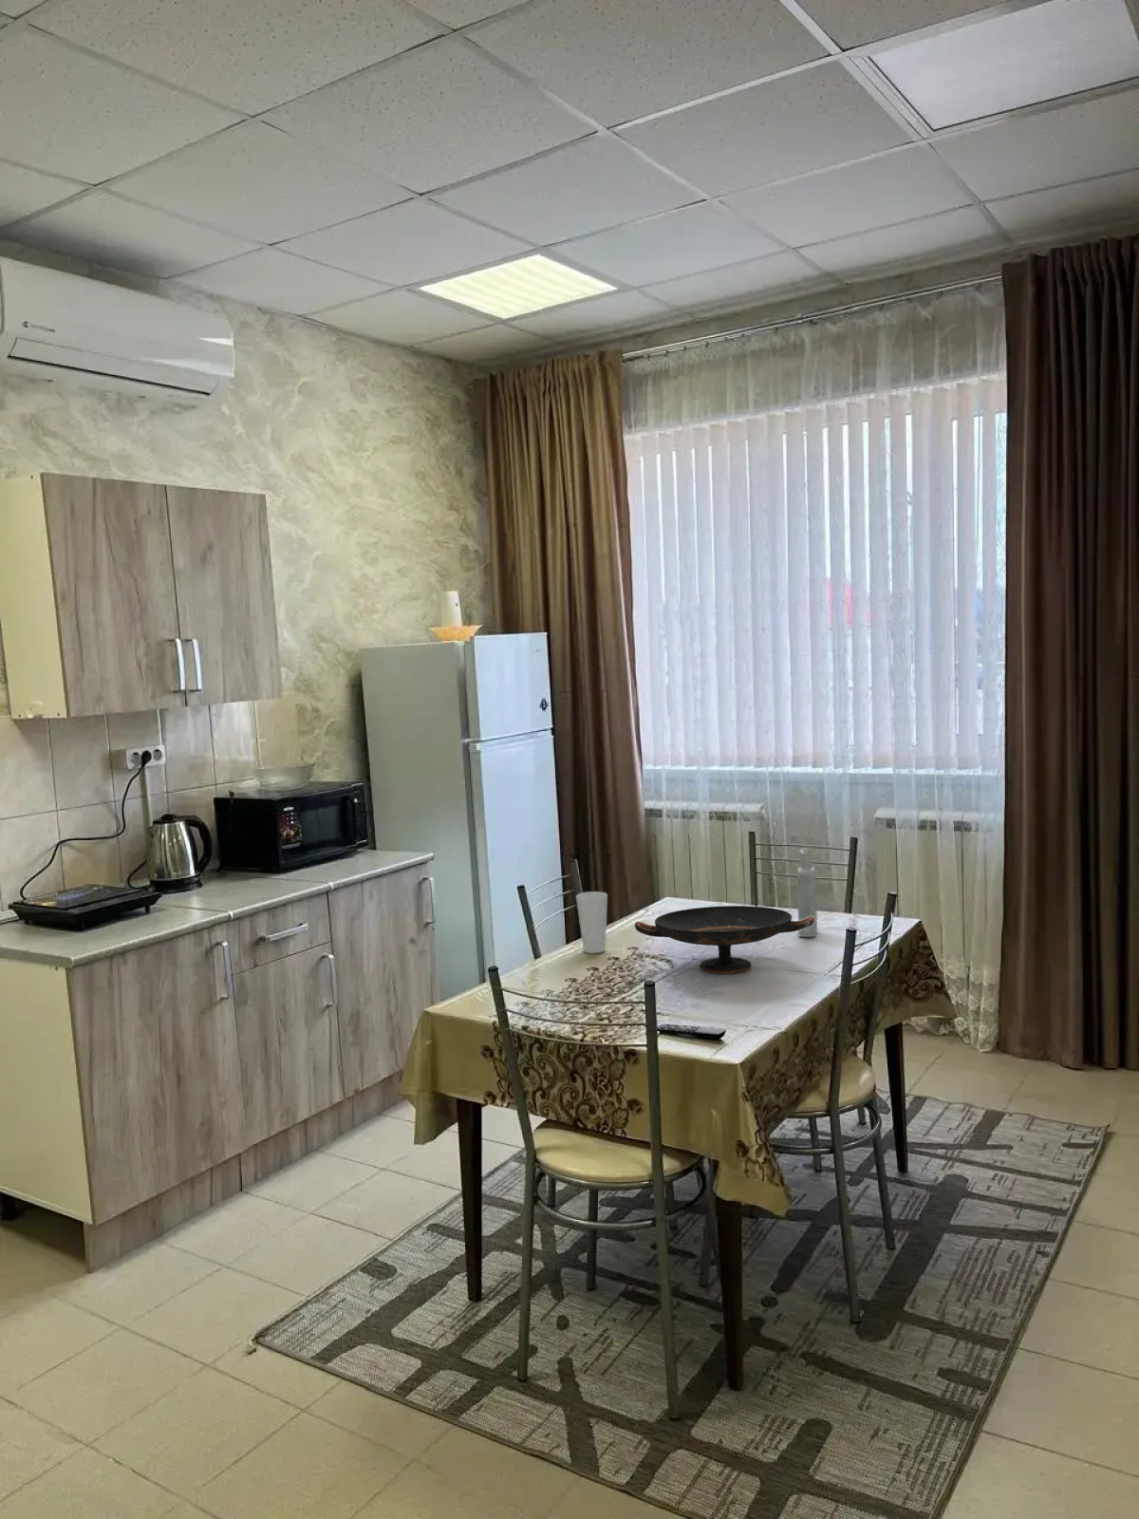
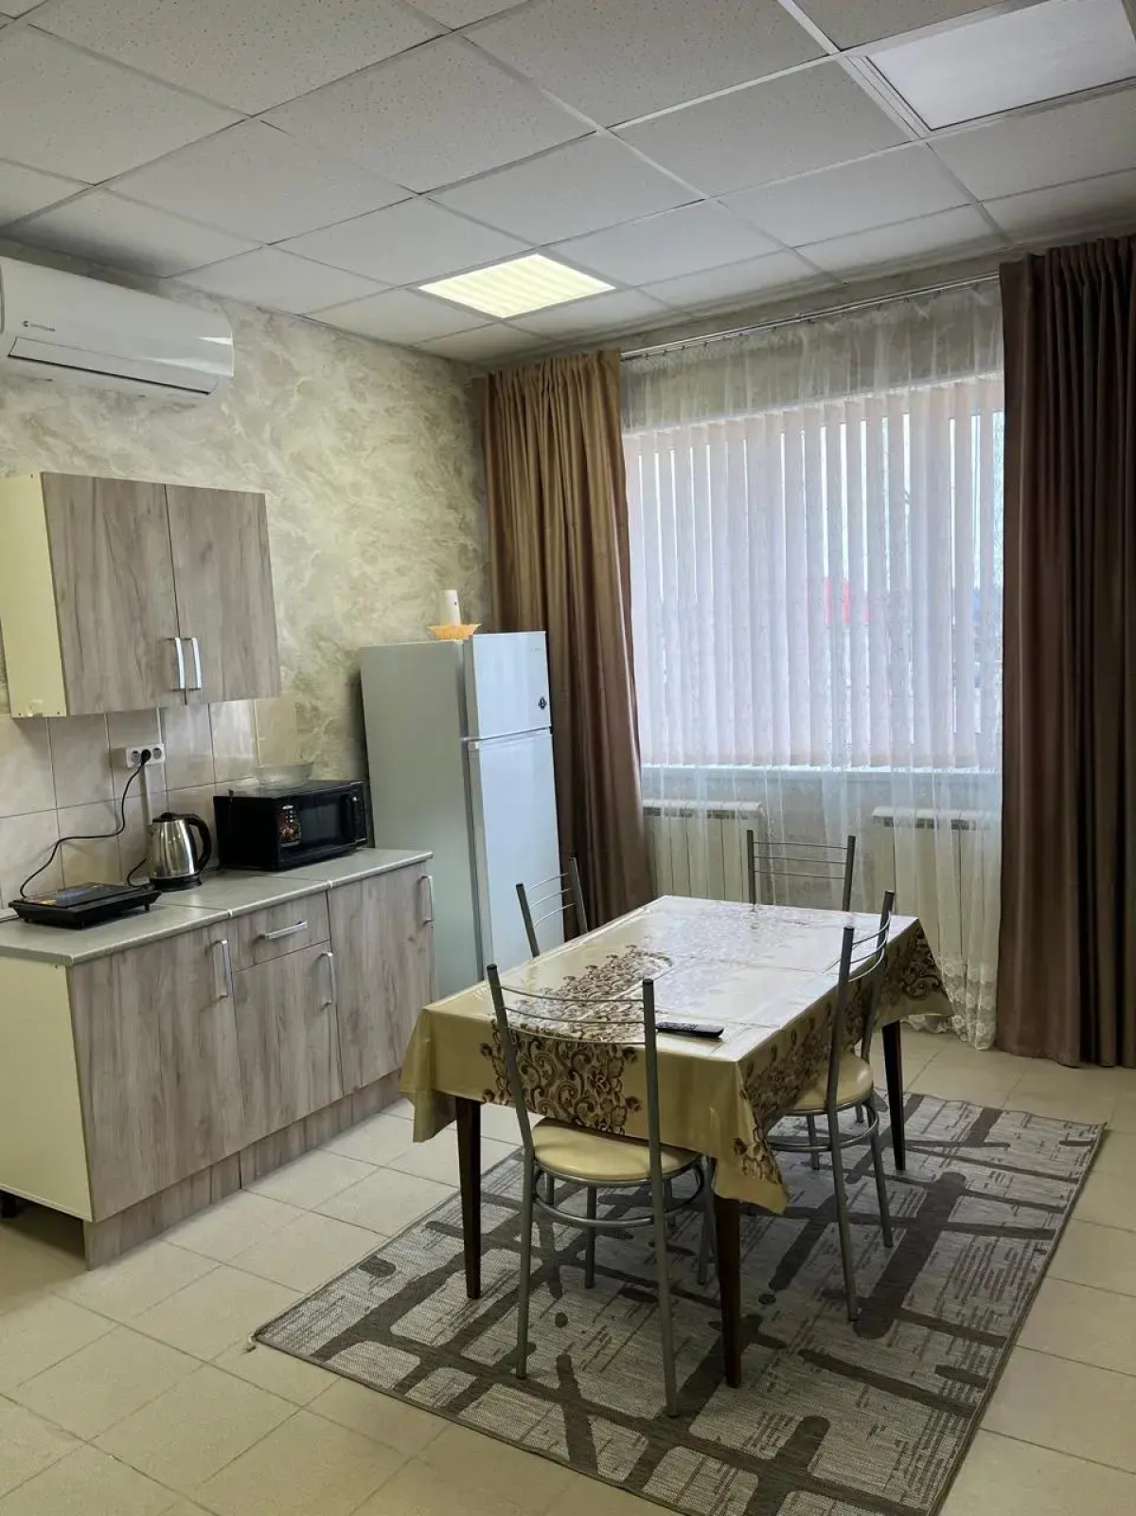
- bottle (806, 891)
- cup (592, 923)
- decorative bowl (724, 941)
